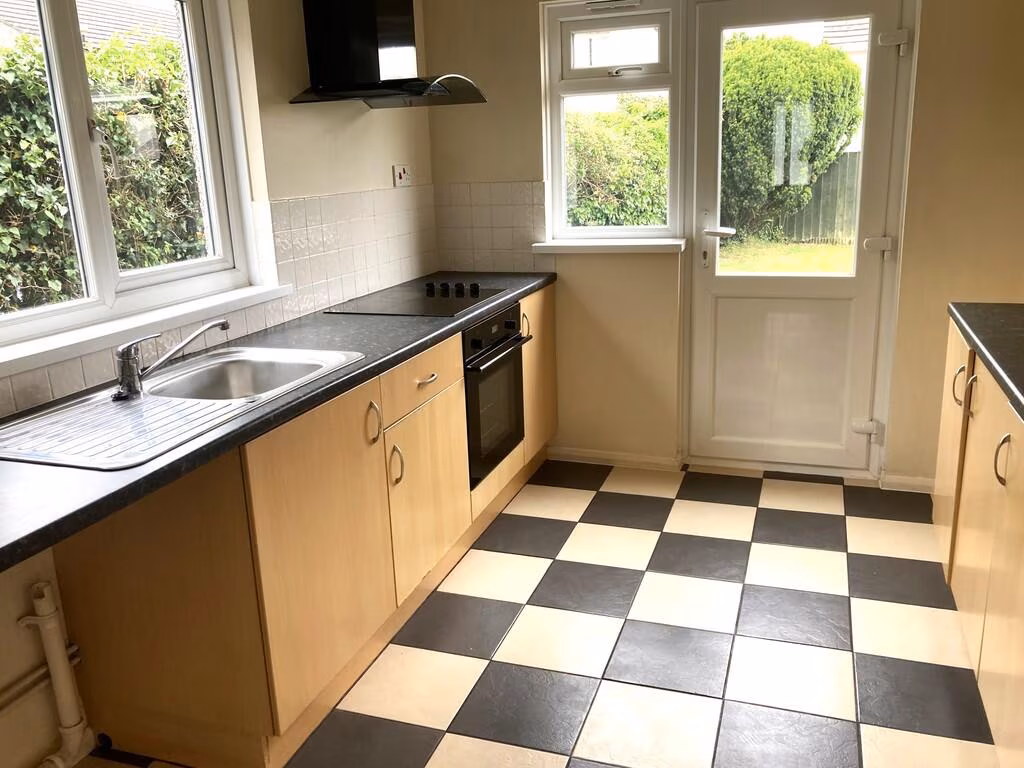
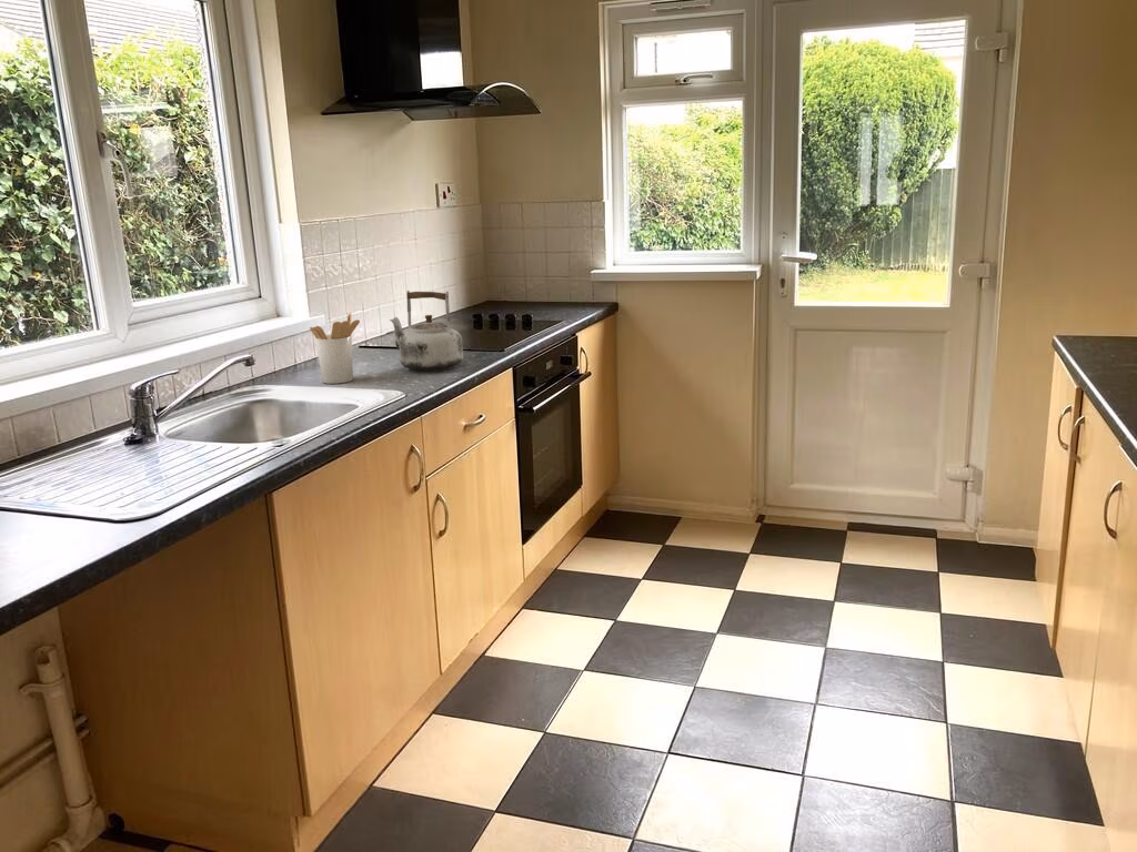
+ utensil holder (339, 348)
+ kettle (422, 328)
